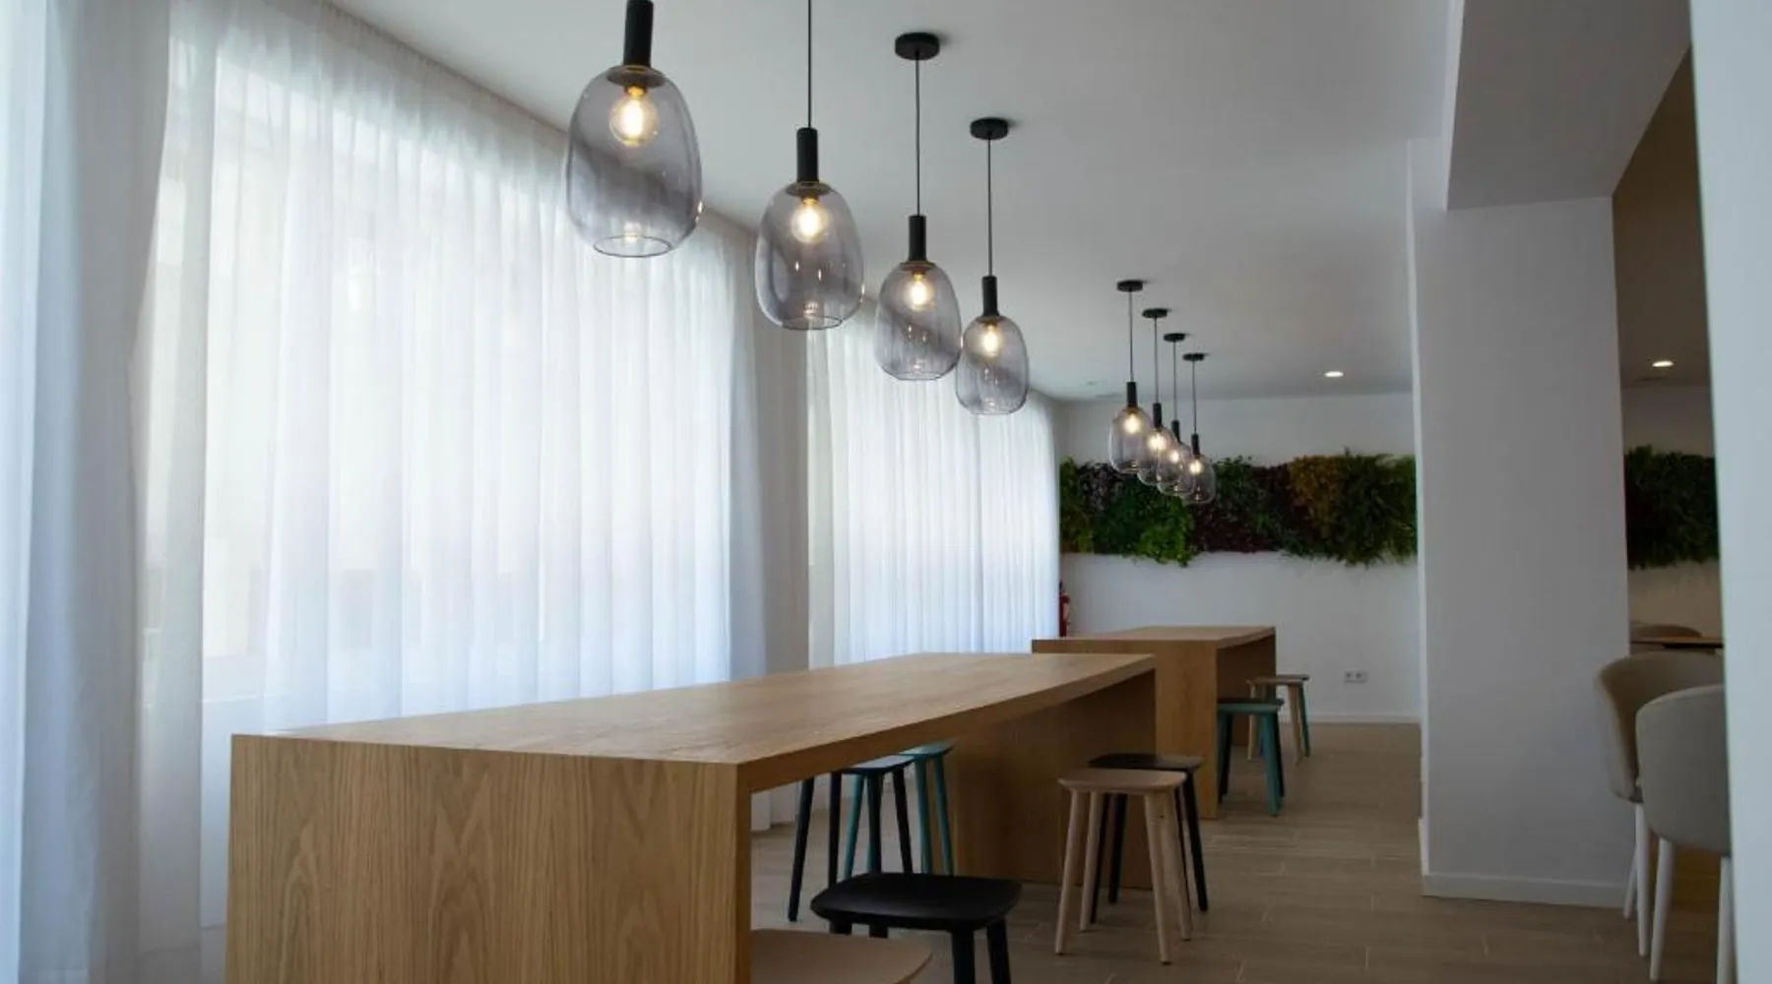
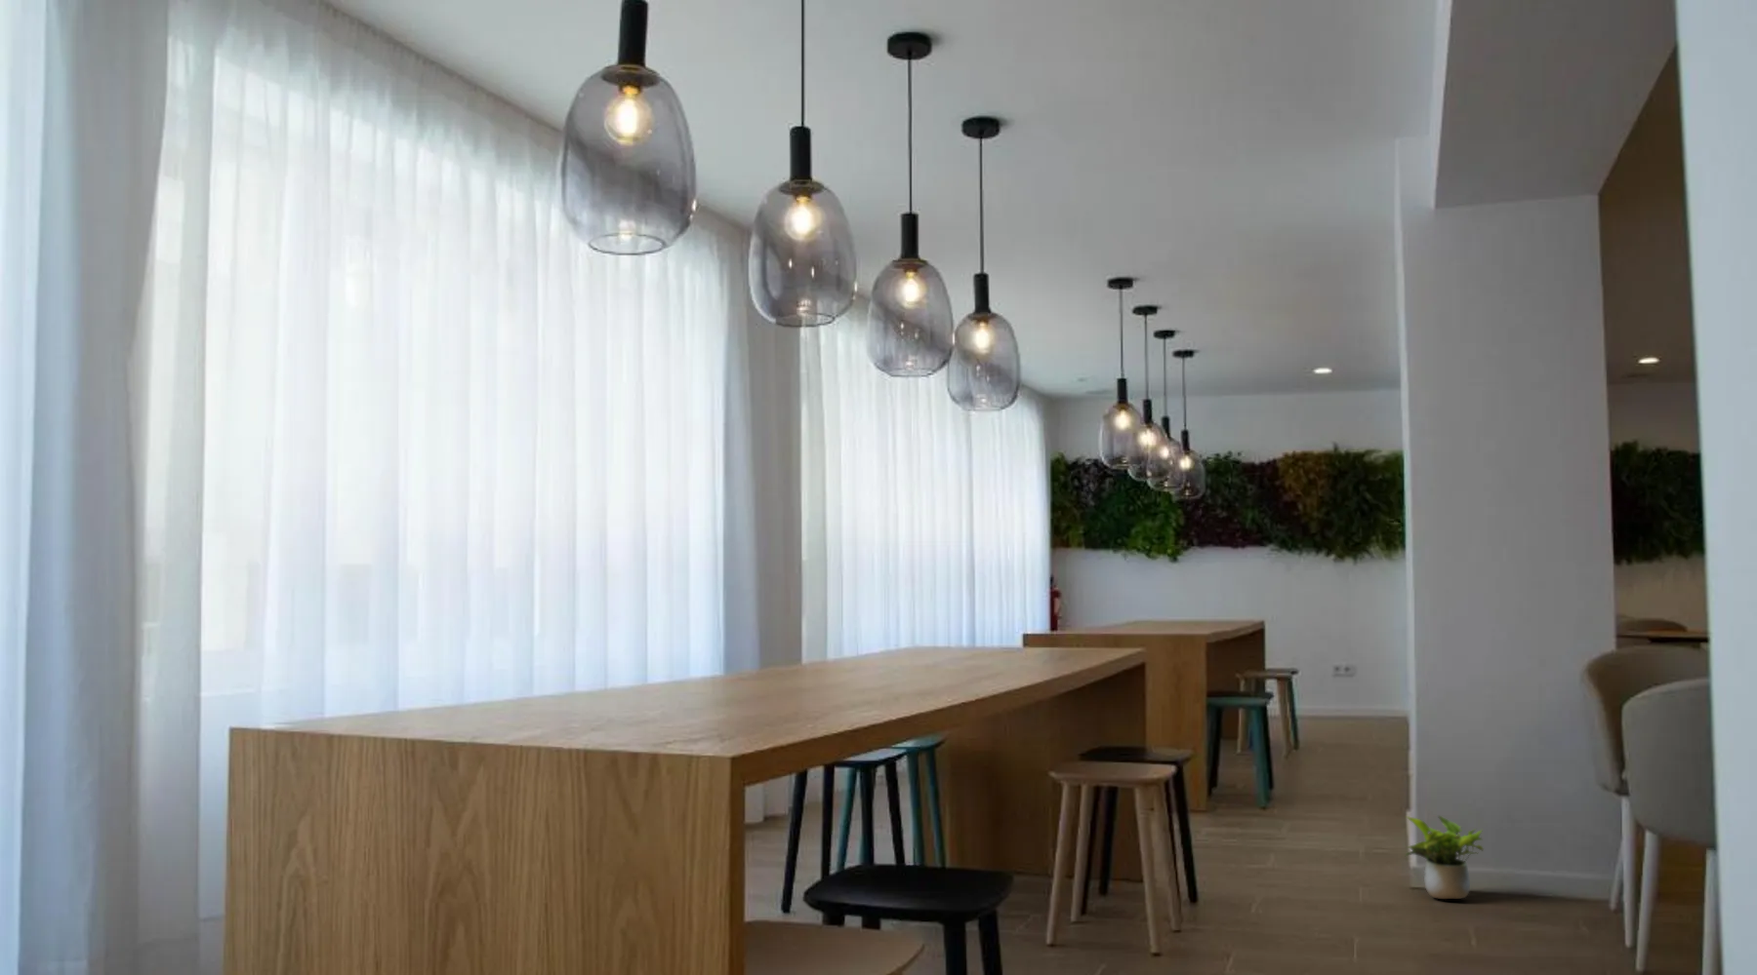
+ potted plant (1443, 856)
